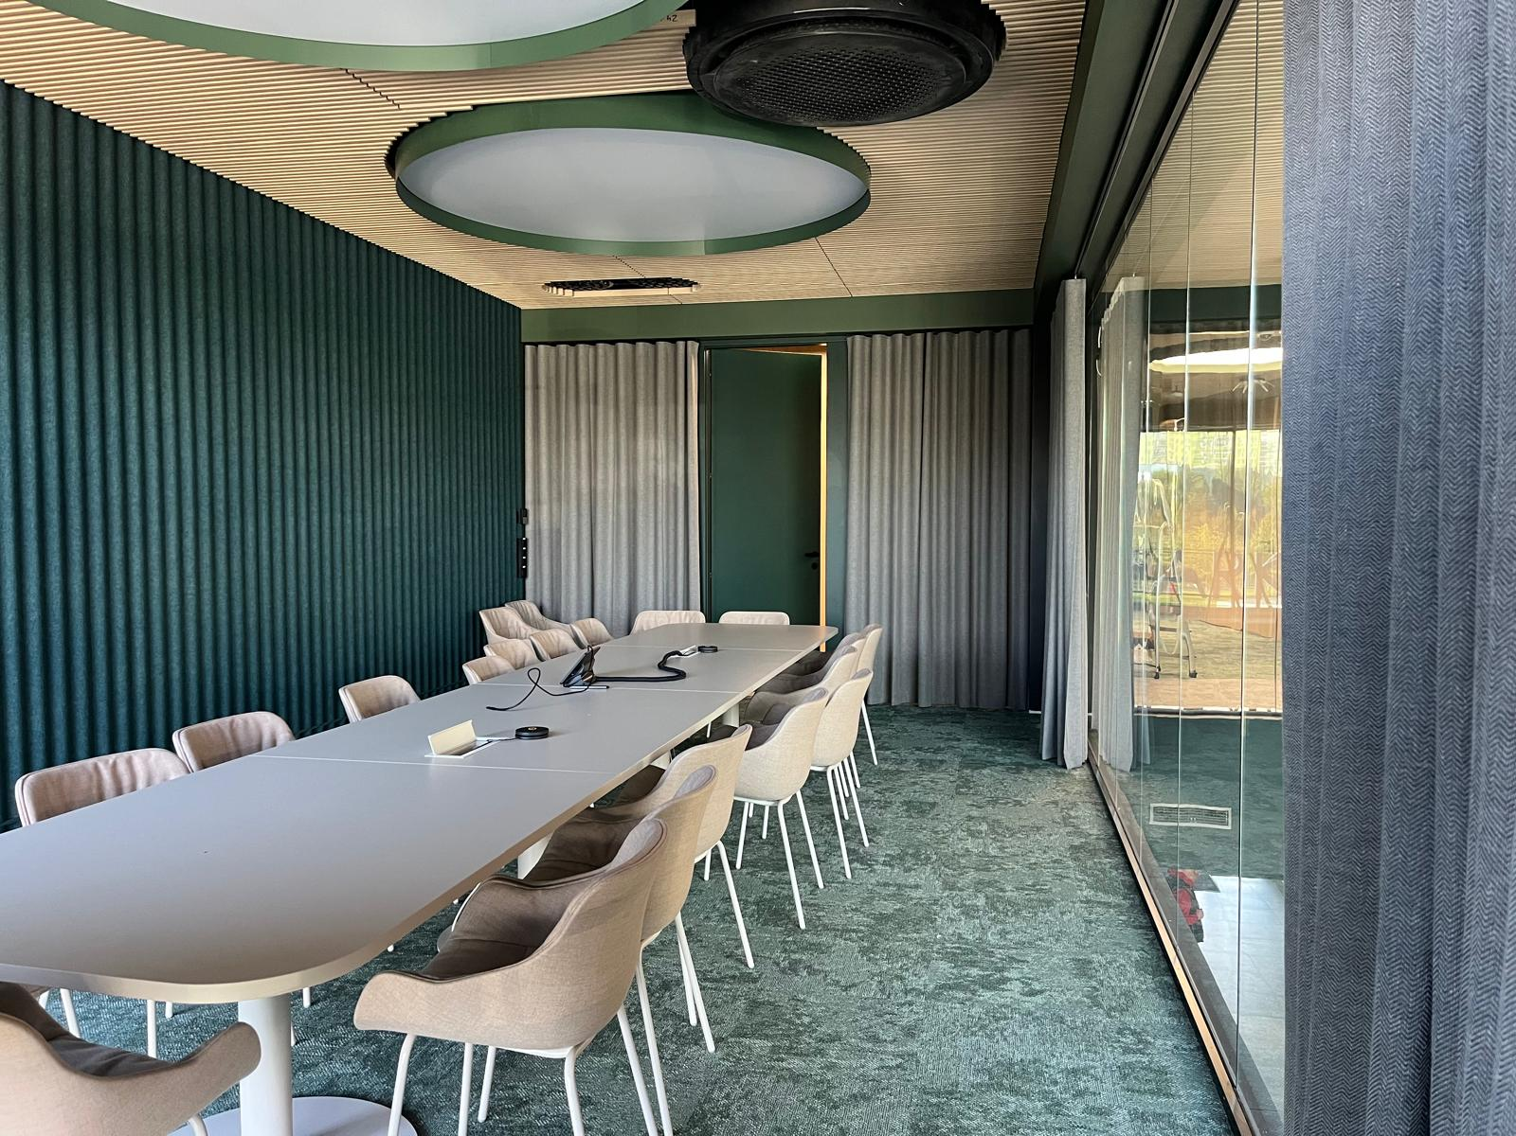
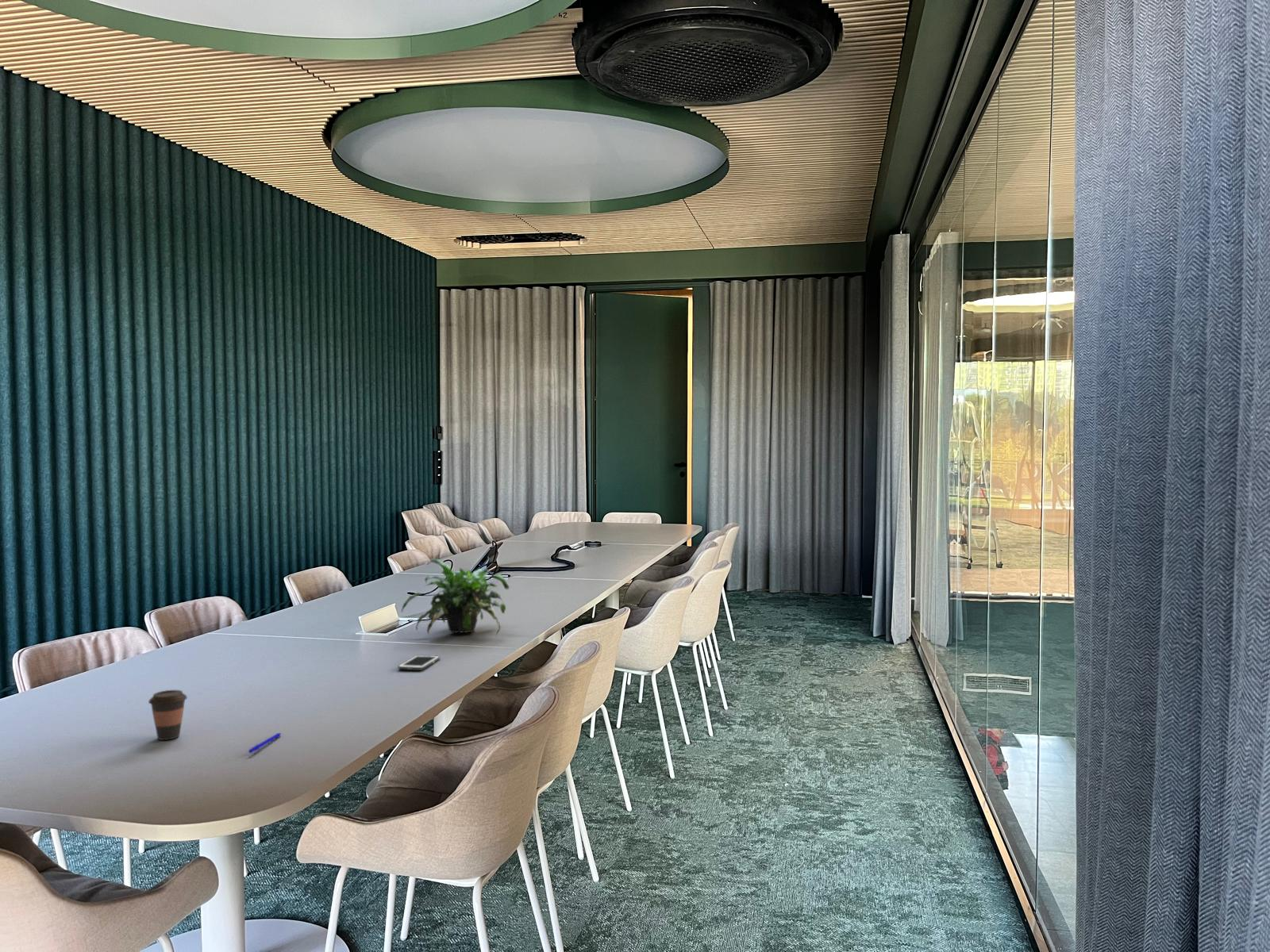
+ cell phone (419, 662)
+ pen (266, 742)
+ potted plant (459, 595)
+ coffee cup (168, 715)
